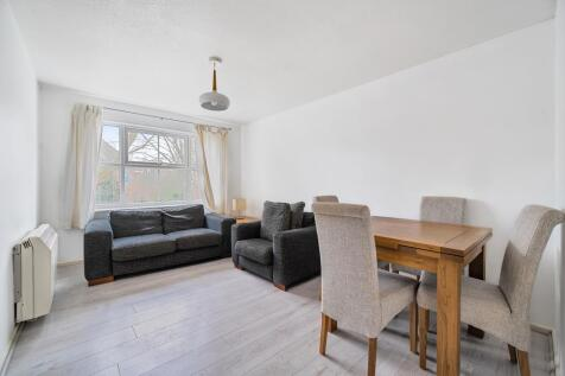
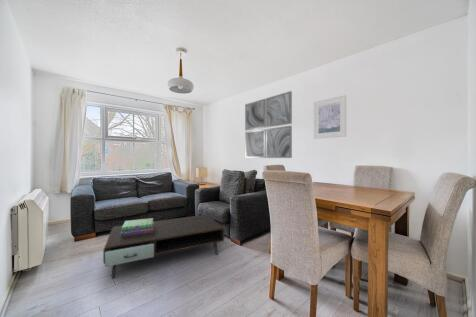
+ stack of books (138, 226)
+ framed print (329, 118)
+ wall art (265, 127)
+ coffee table (168, 242)
